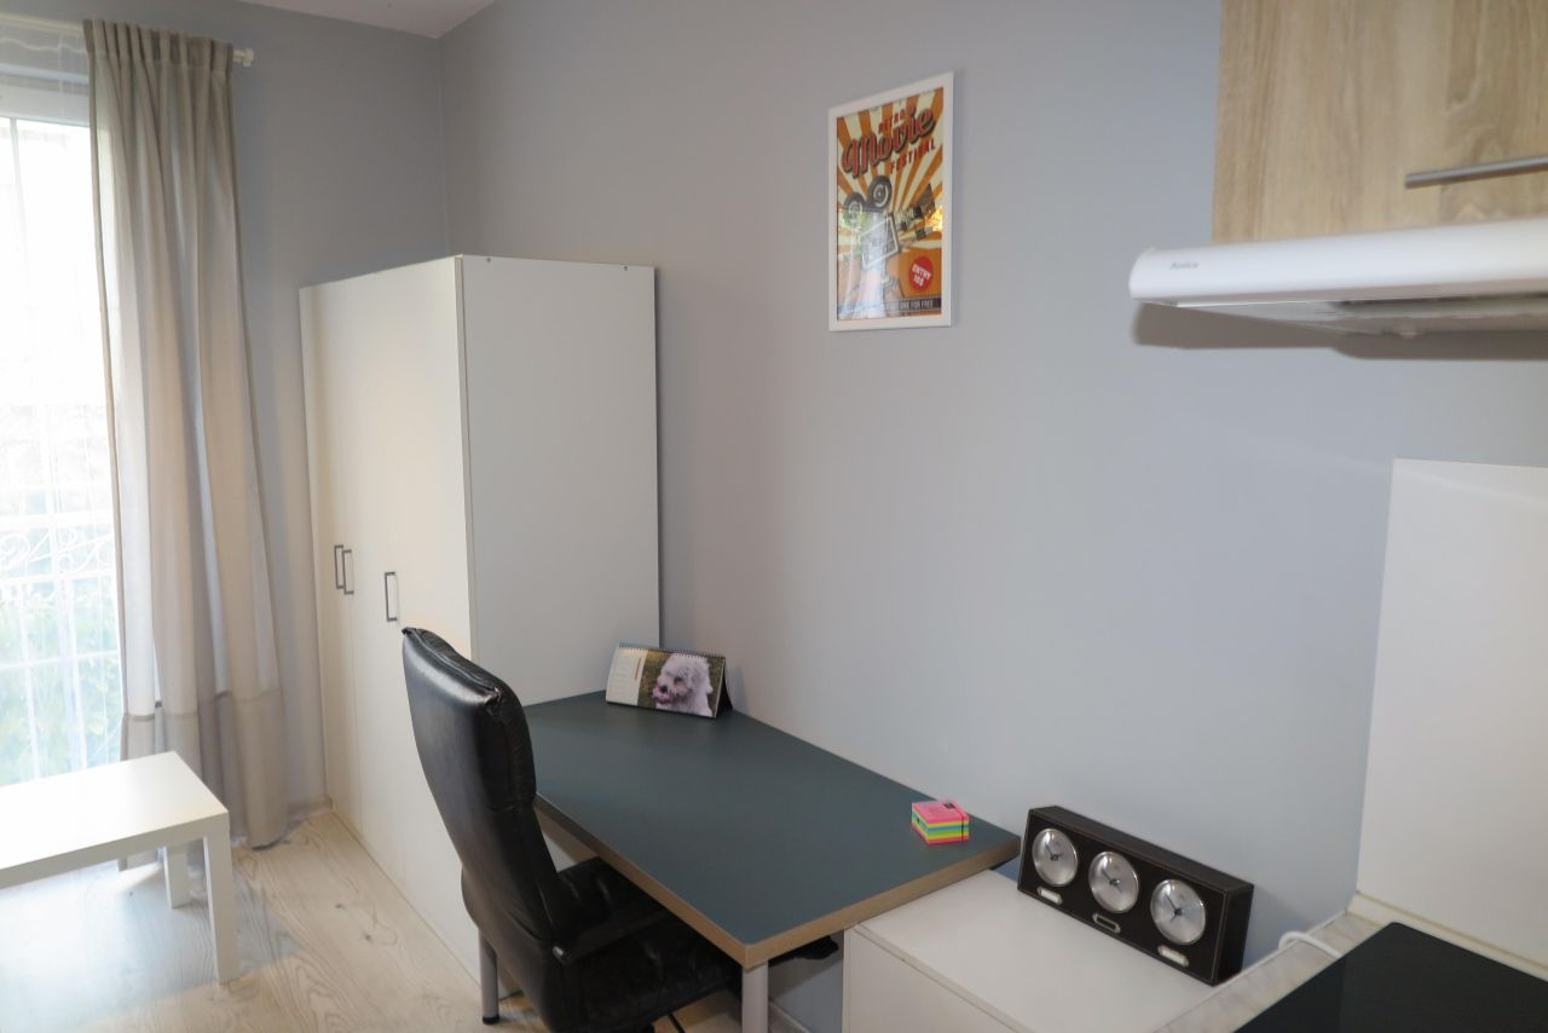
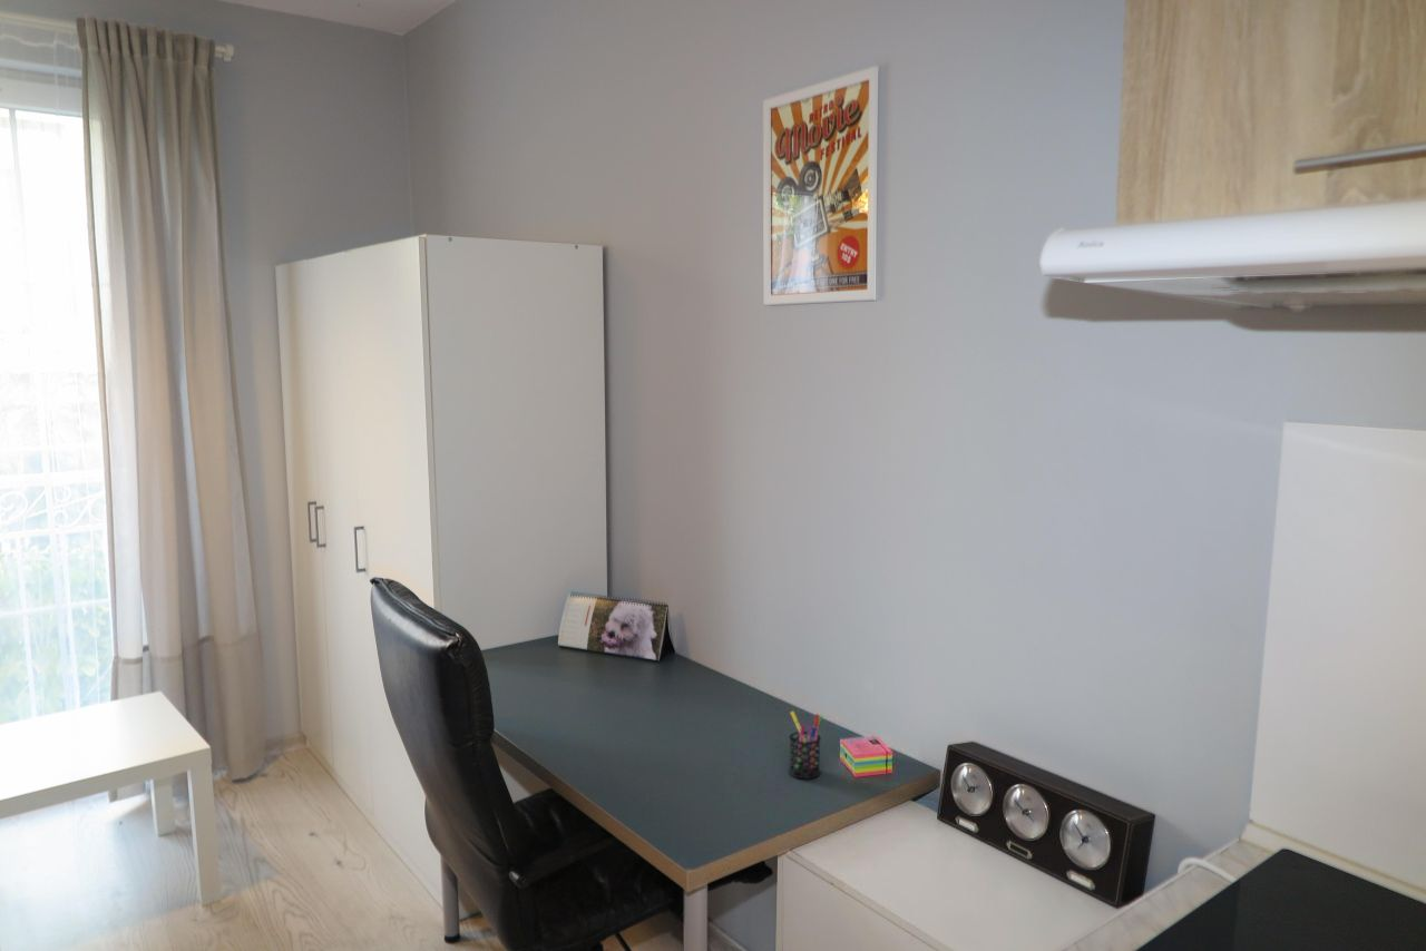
+ pen holder (808, 741)
